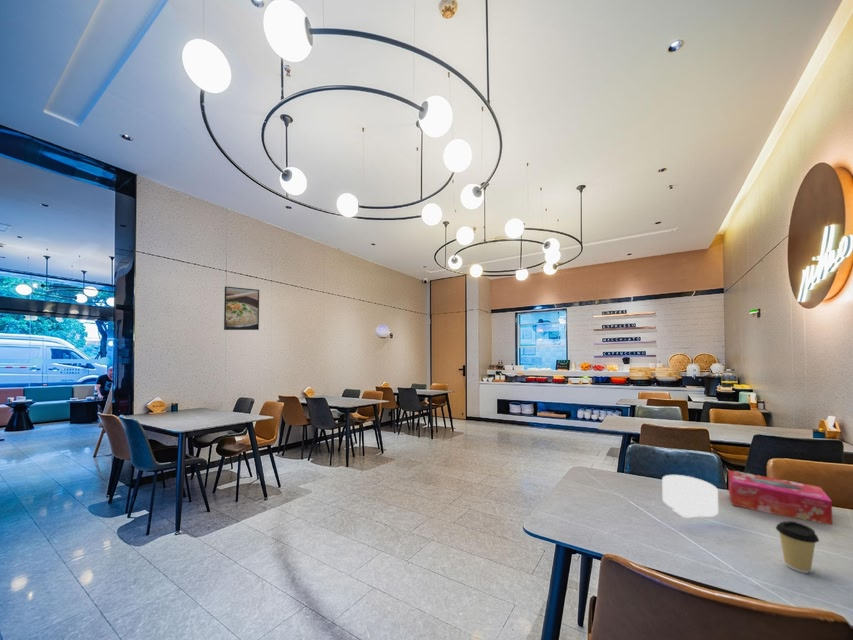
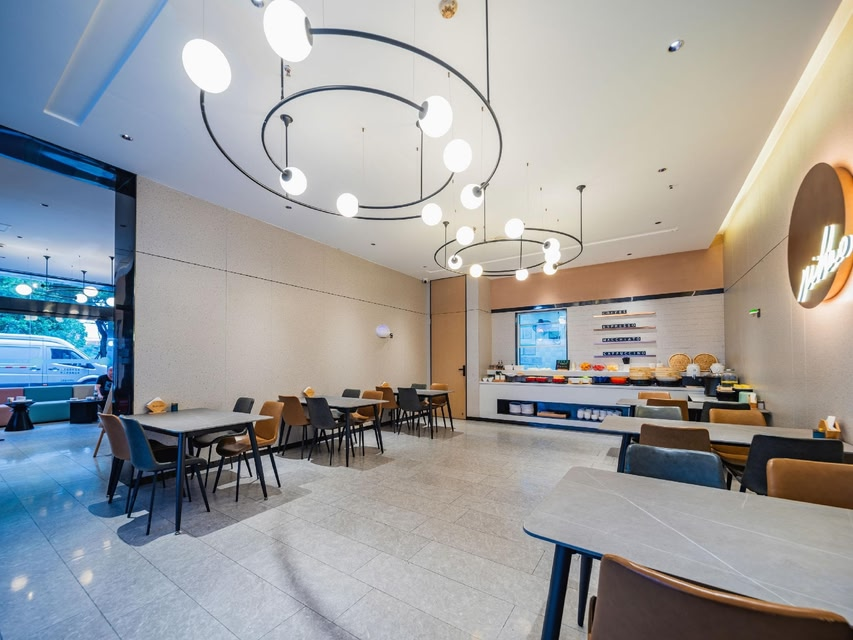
- coffee cup (797, 547)
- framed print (242, 309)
- bowl (689, 498)
- tissue box (775, 495)
